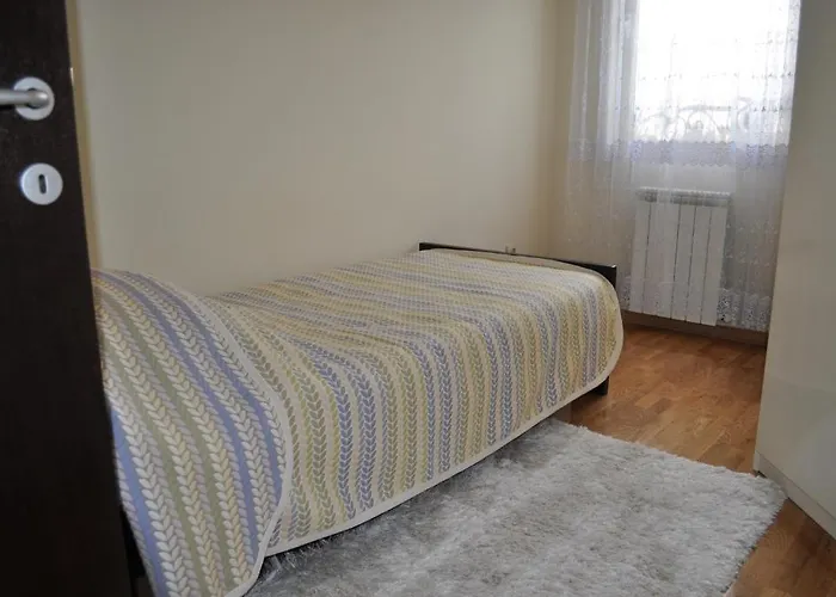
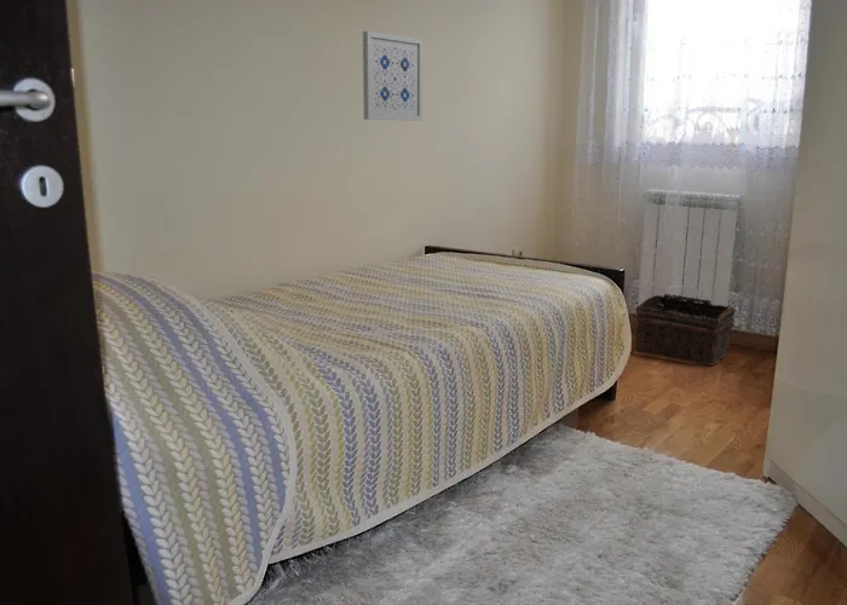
+ basket (686, 323)
+ wall art (393, 77)
